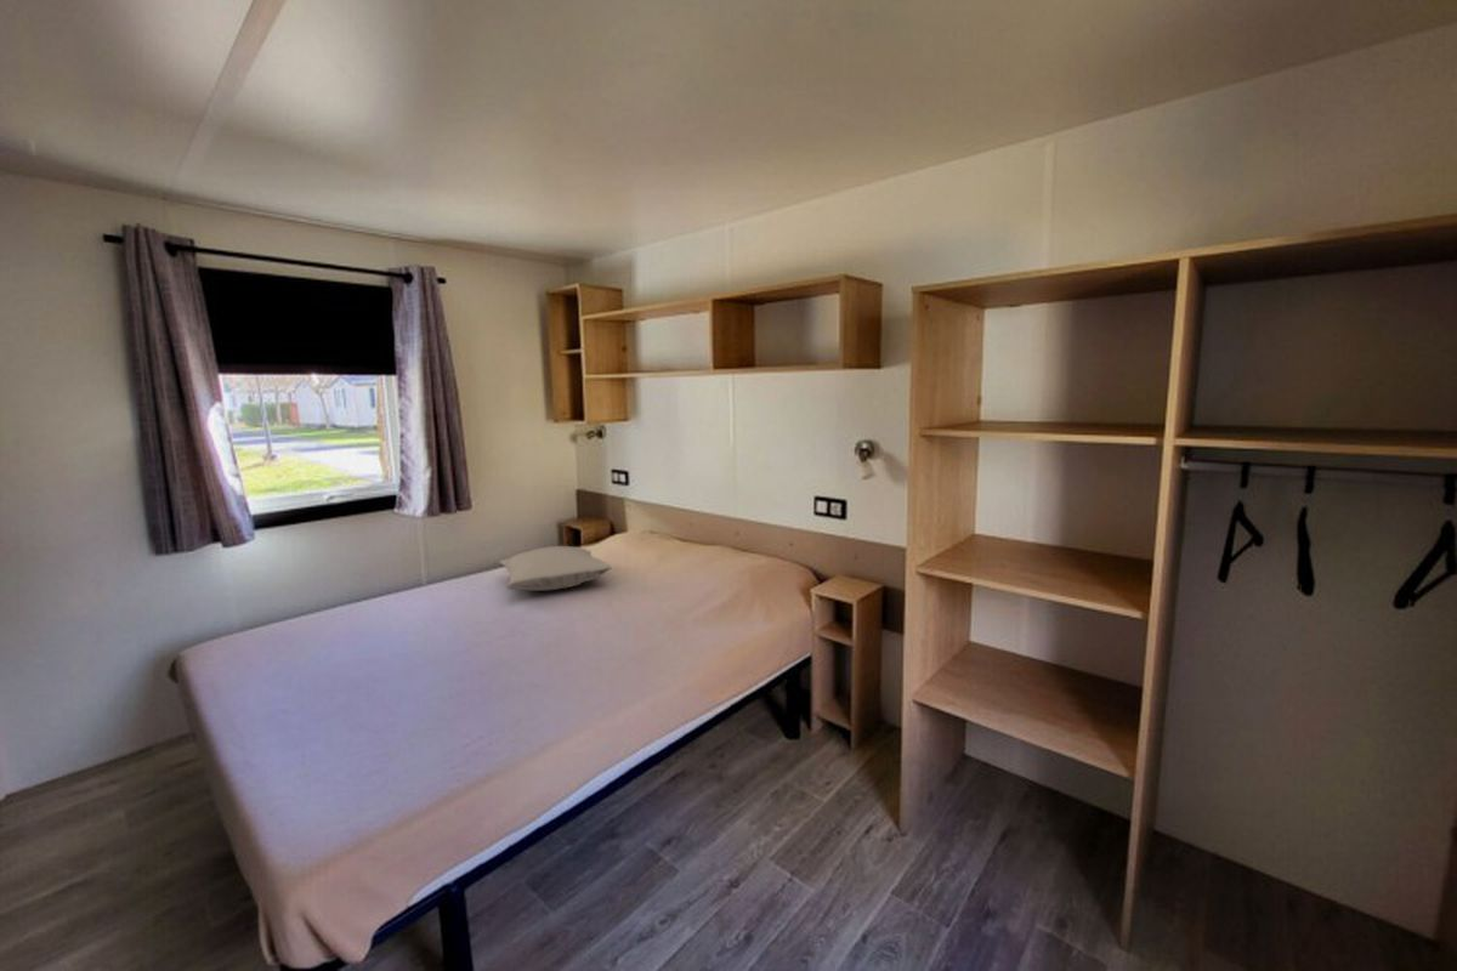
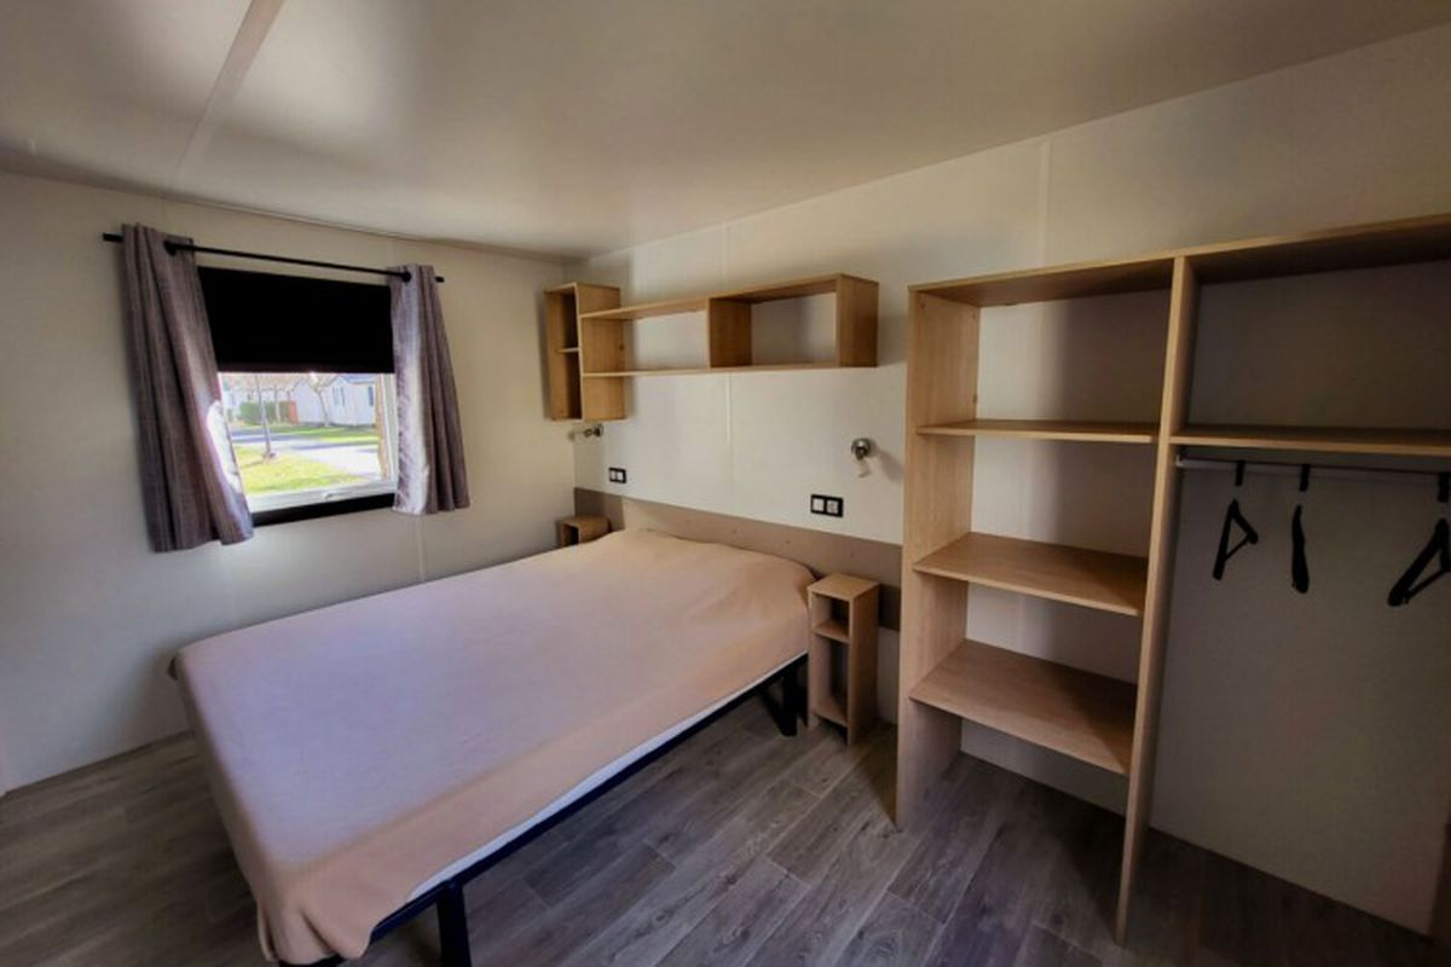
- pillow (552, 566)
